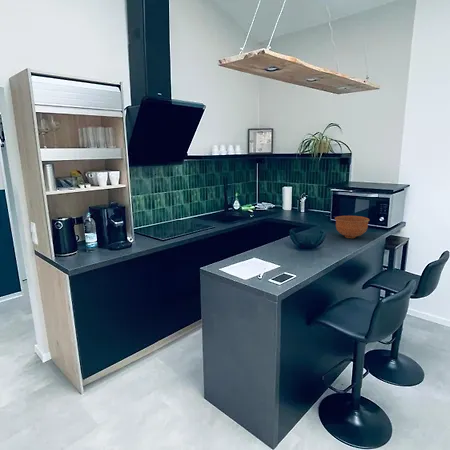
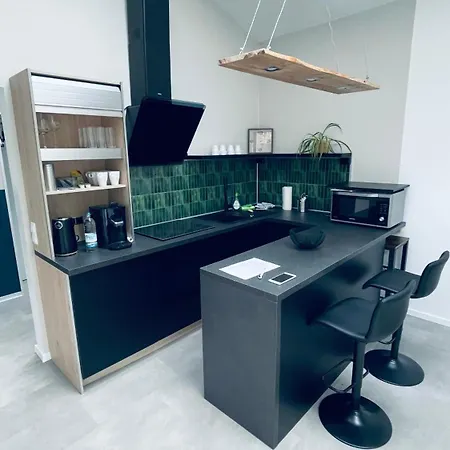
- bowl (351, 227)
